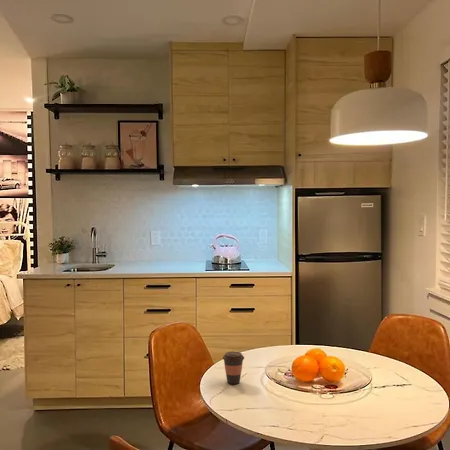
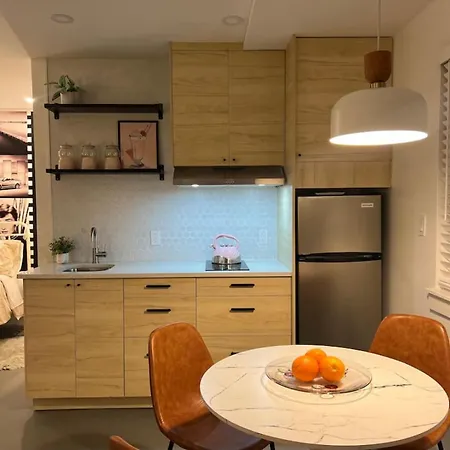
- coffee cup (233, 367)
